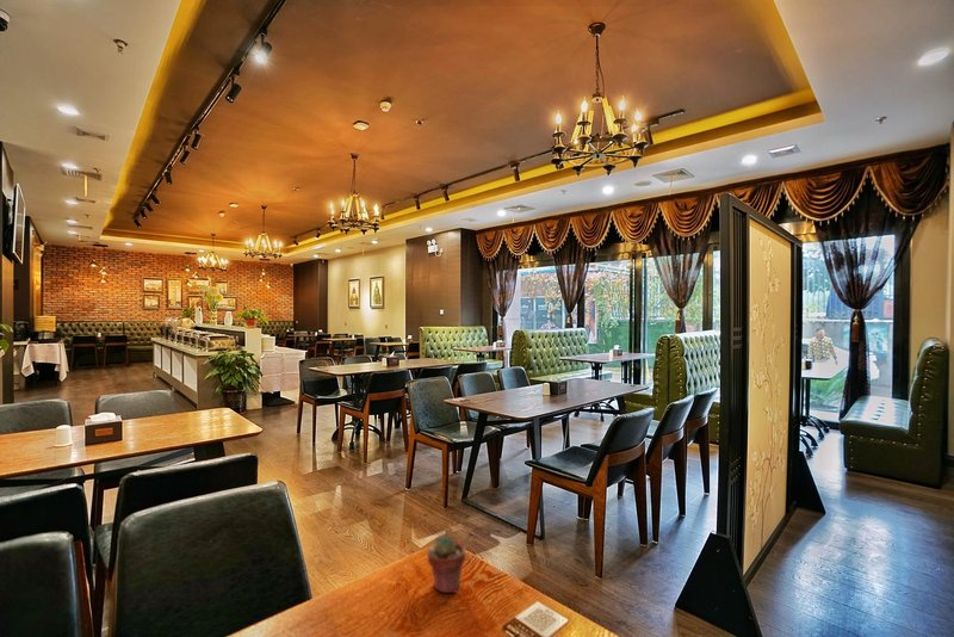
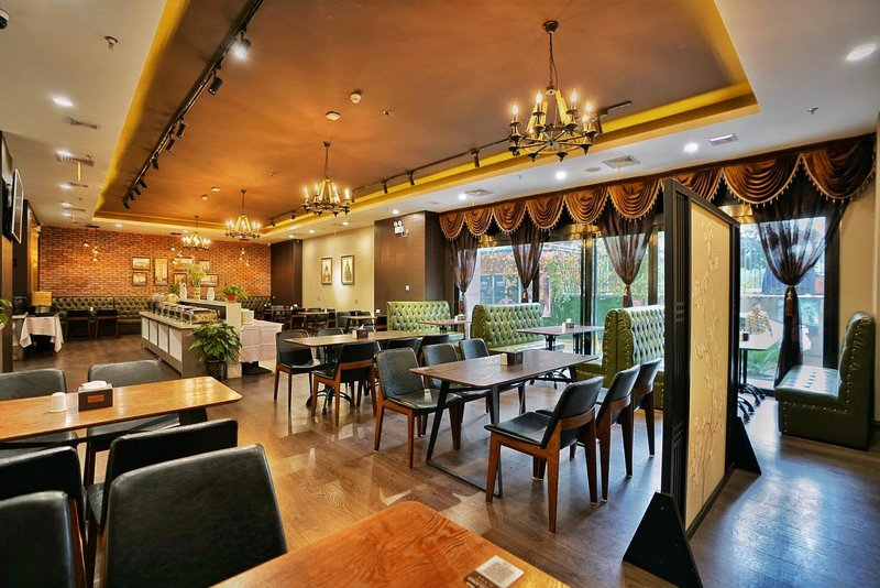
- potted succulent (446, 561)
